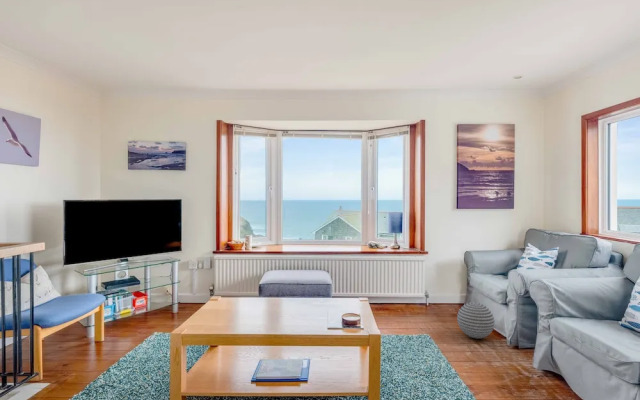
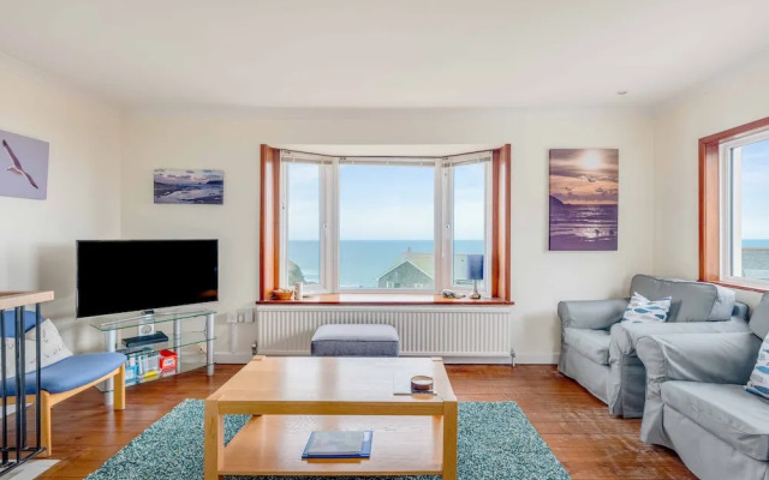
- decorative ball (475, 320)
